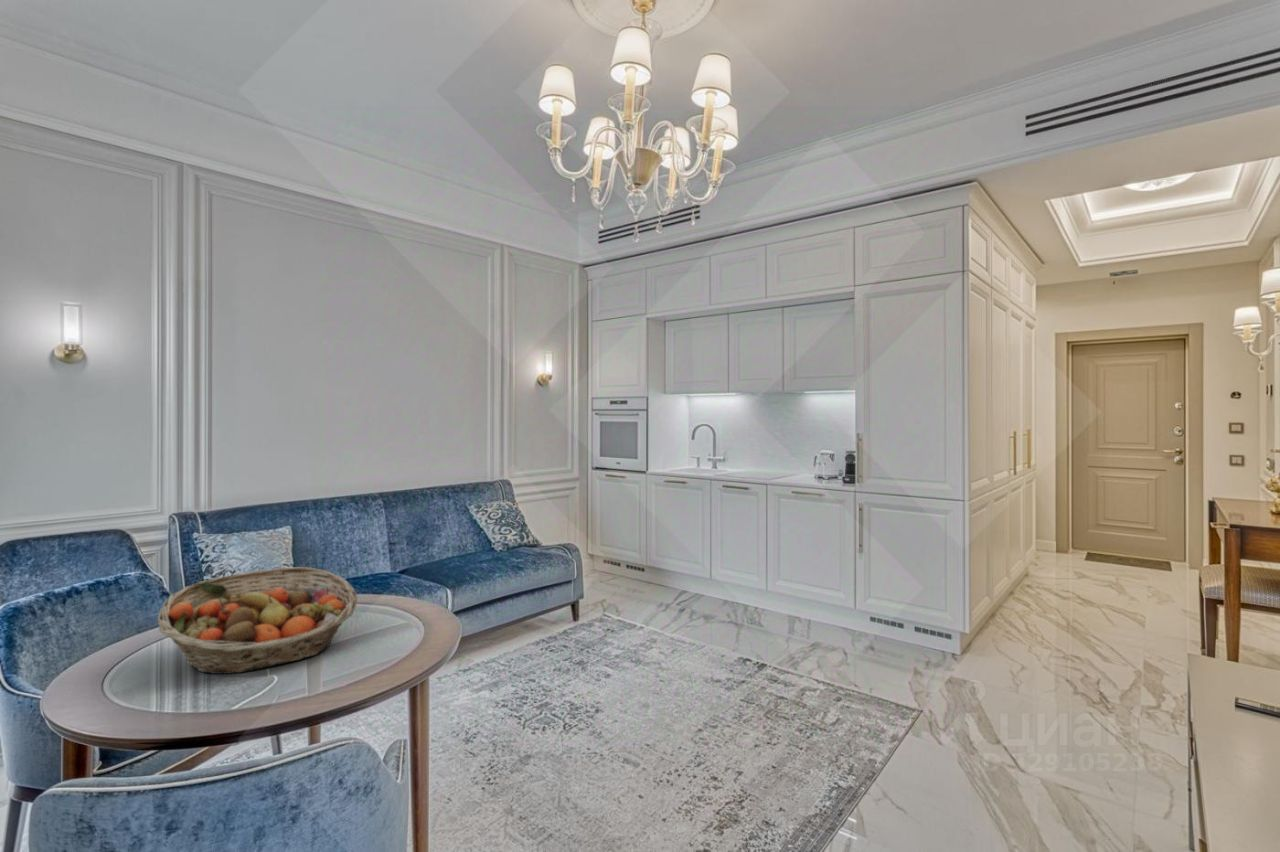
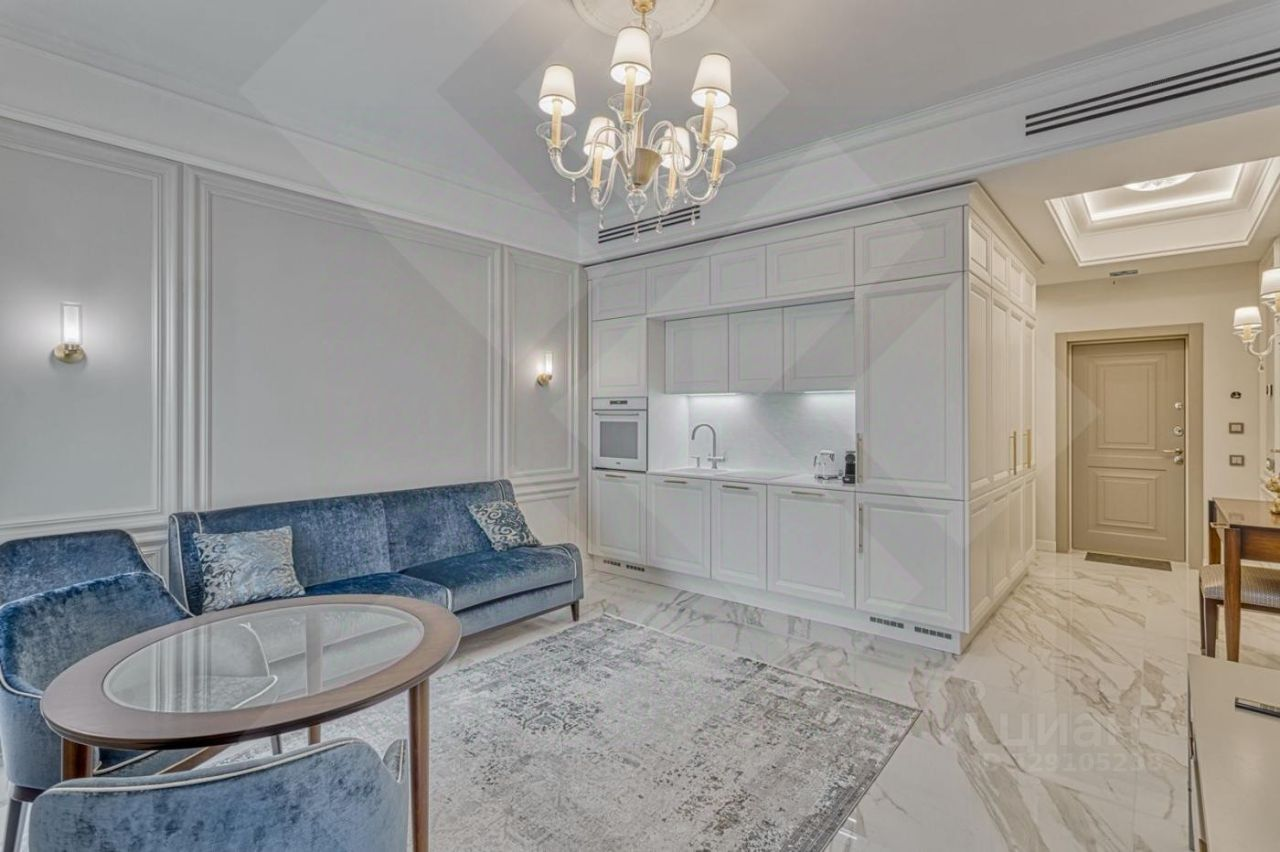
- fruit basket (264, 616)
